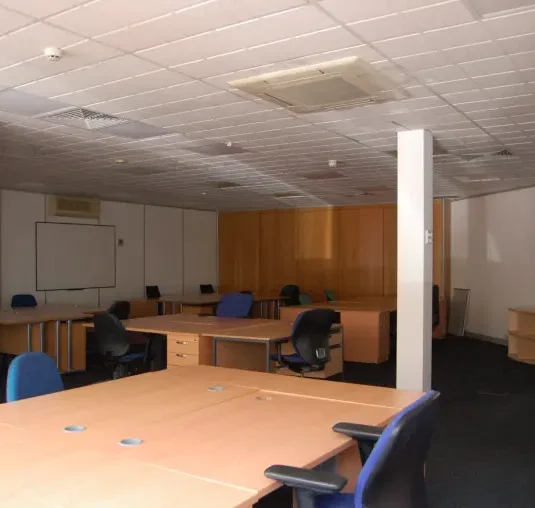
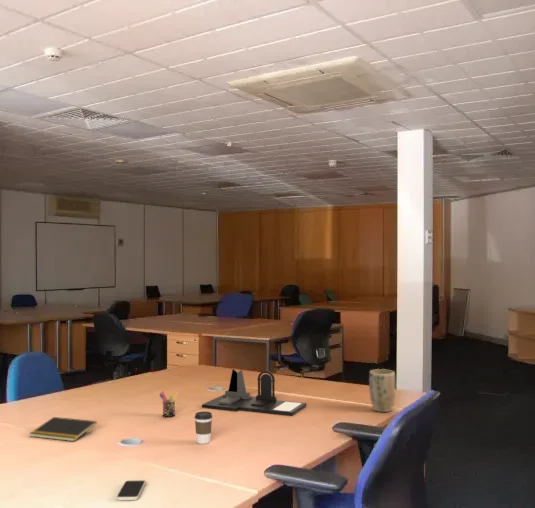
+ smartphone (131, 489)
+ pen holder (168, 403)
+ notepad (63, 428)
+ desk organizer (258, 389)
+ coffee cup (203, 427)
+ plant pot (382, 390)
